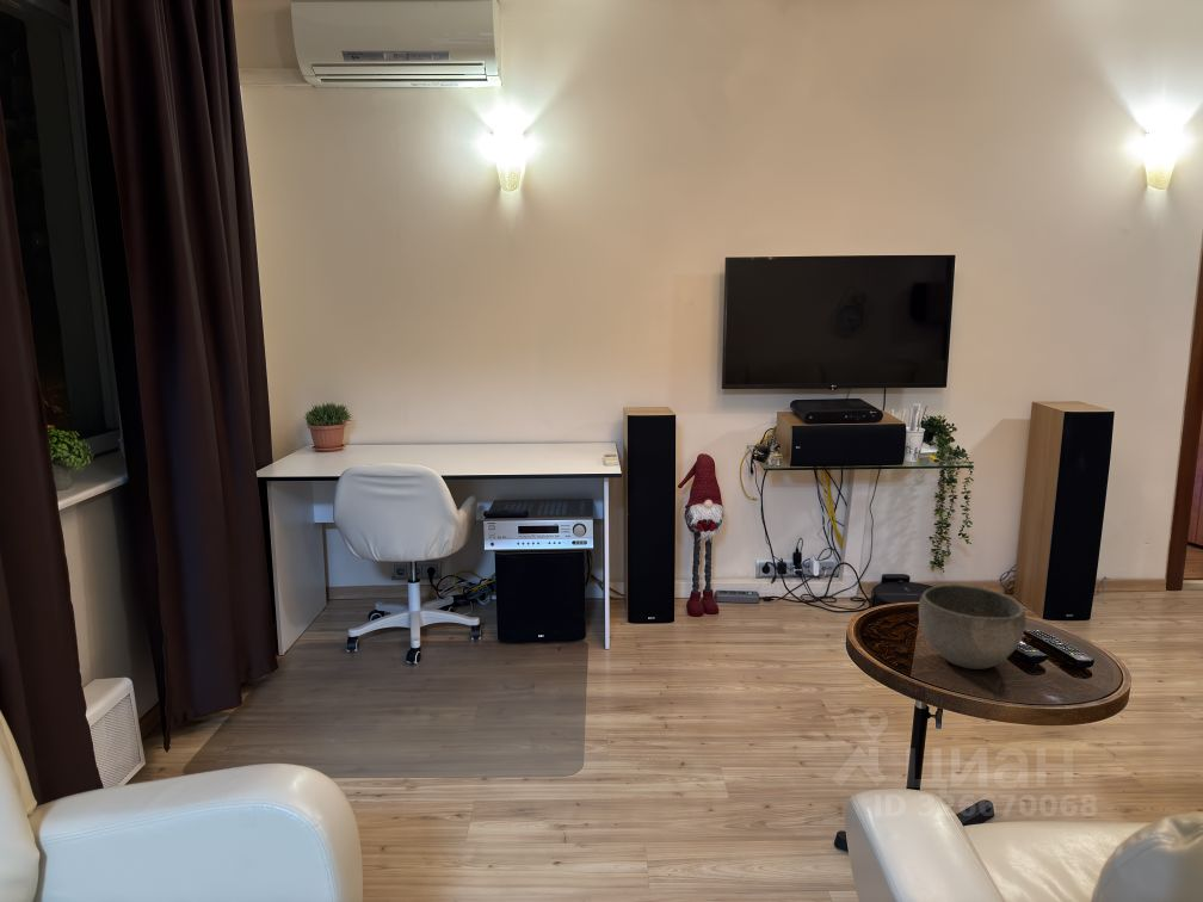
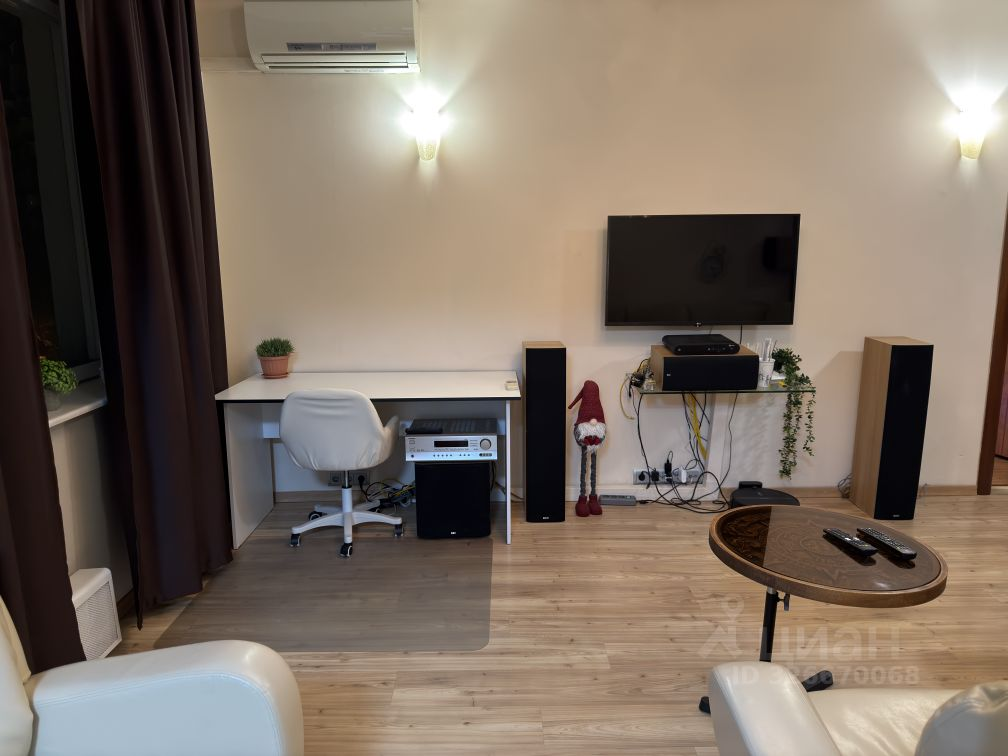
- bowl (969, 630)
